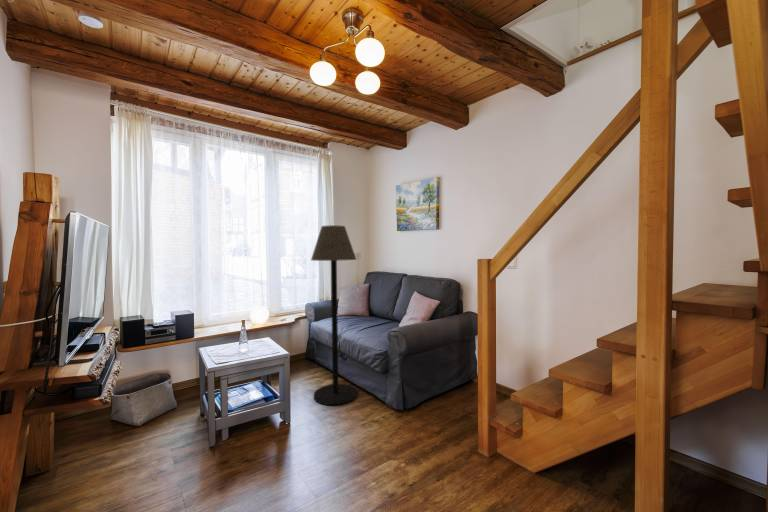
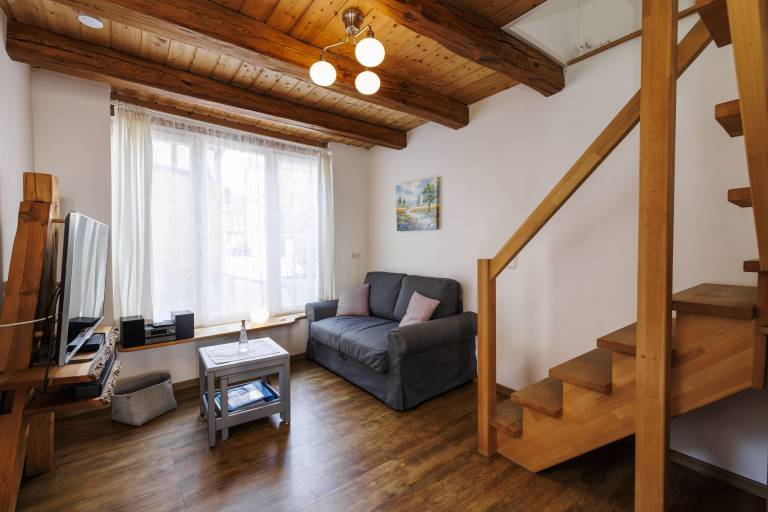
- floor lamp (334, 311)
